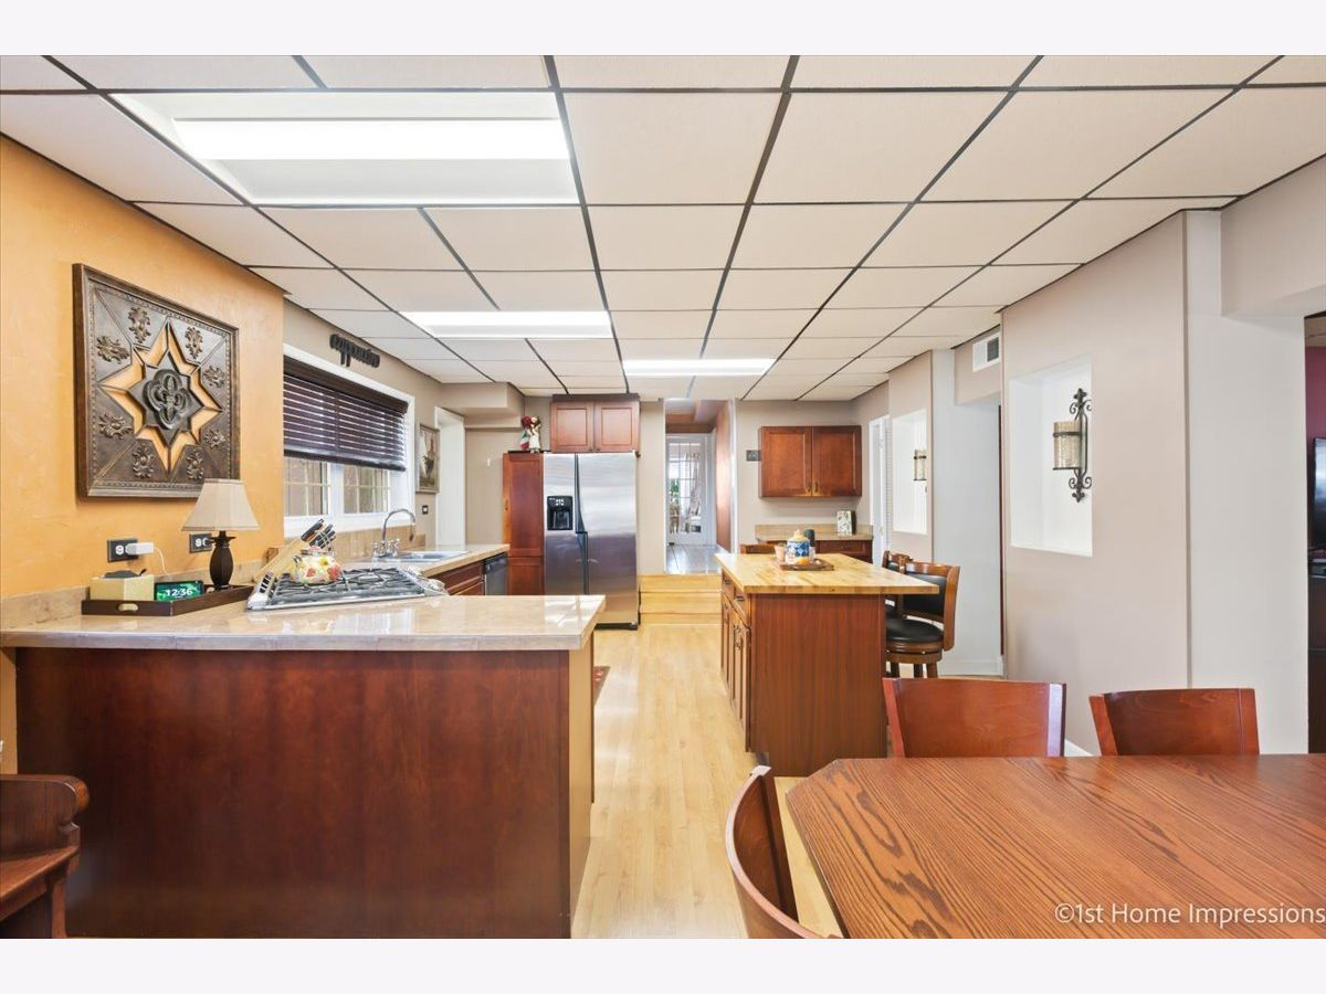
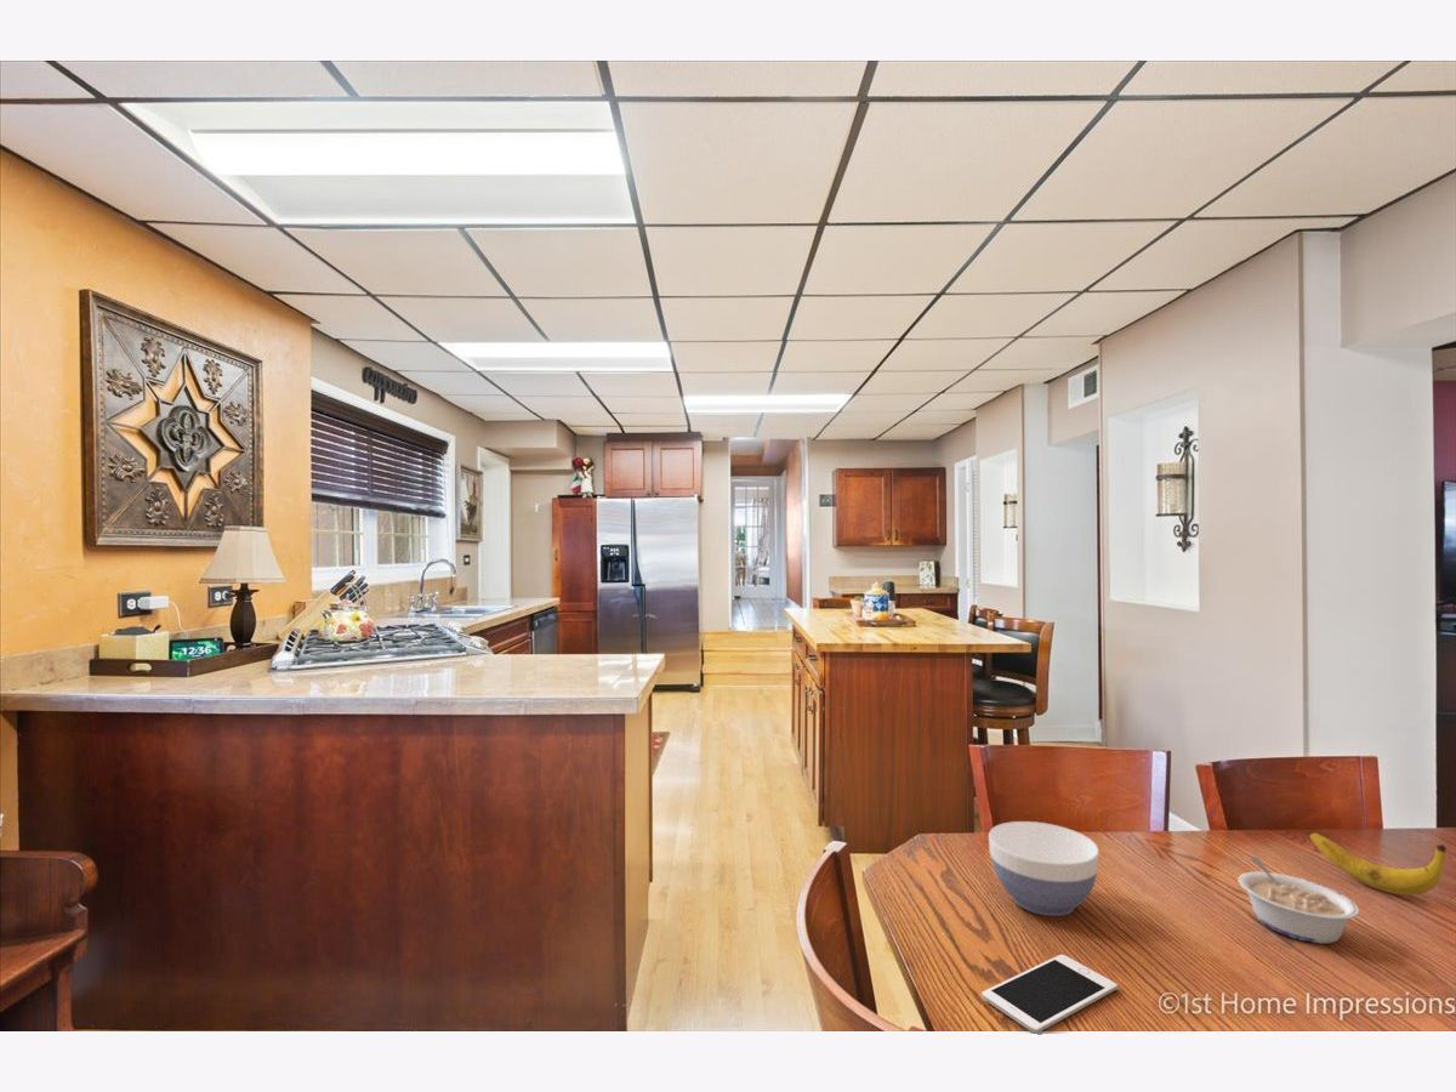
+ bowl (1042, 871)
+ legume (1291, 904)
+ banana (1367, 860)
+ cell phone (1050, 990)
